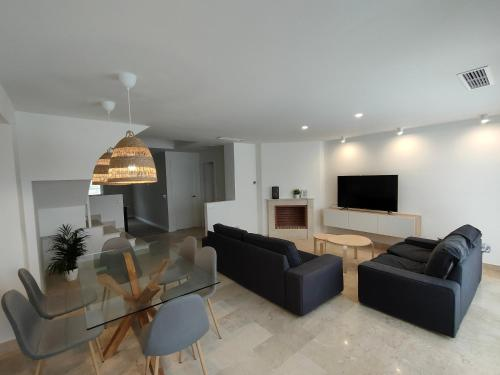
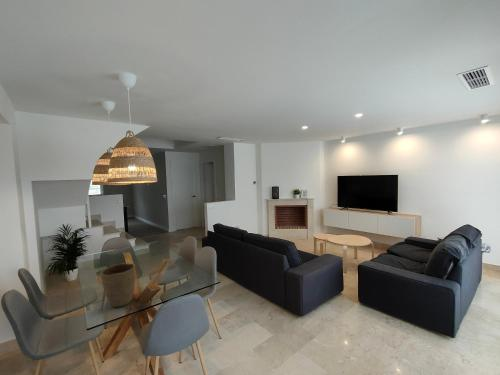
+ vase (119, 285)
